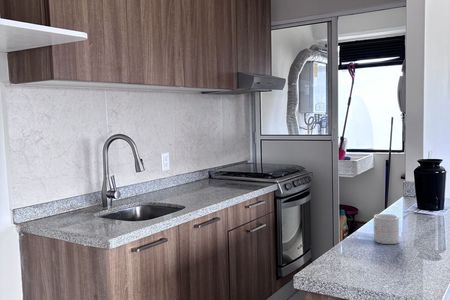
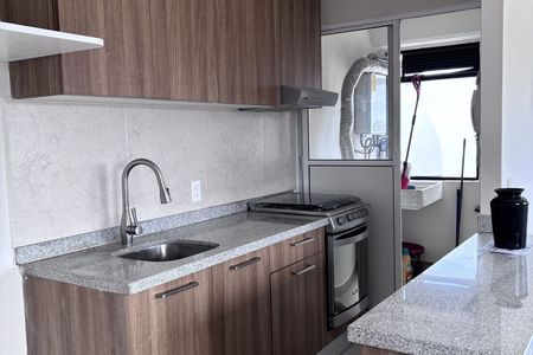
- mug (387, 227)
